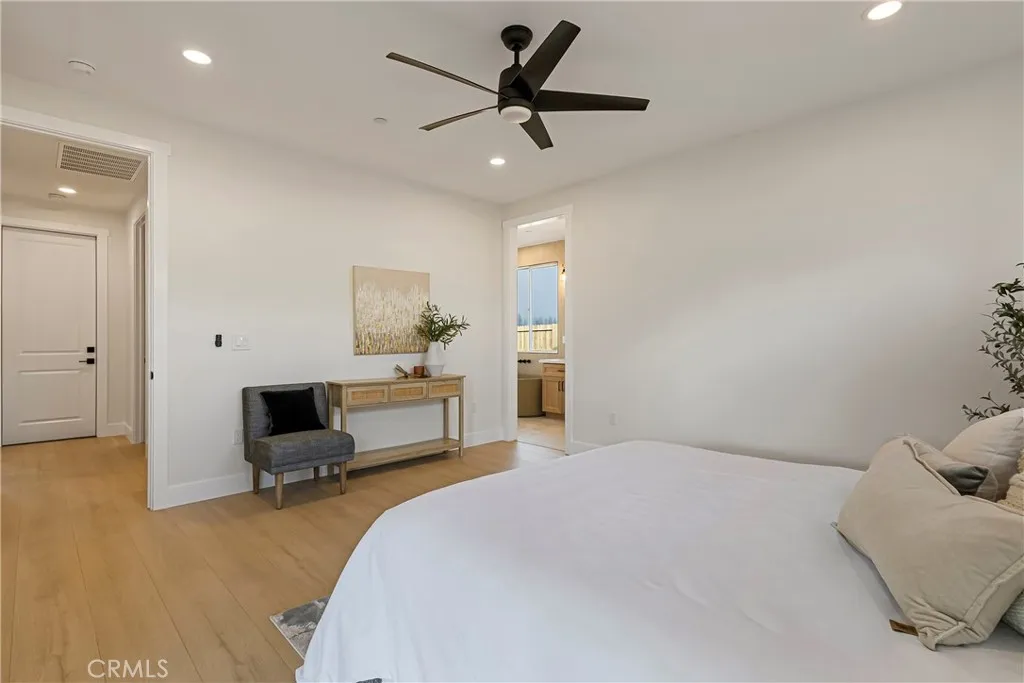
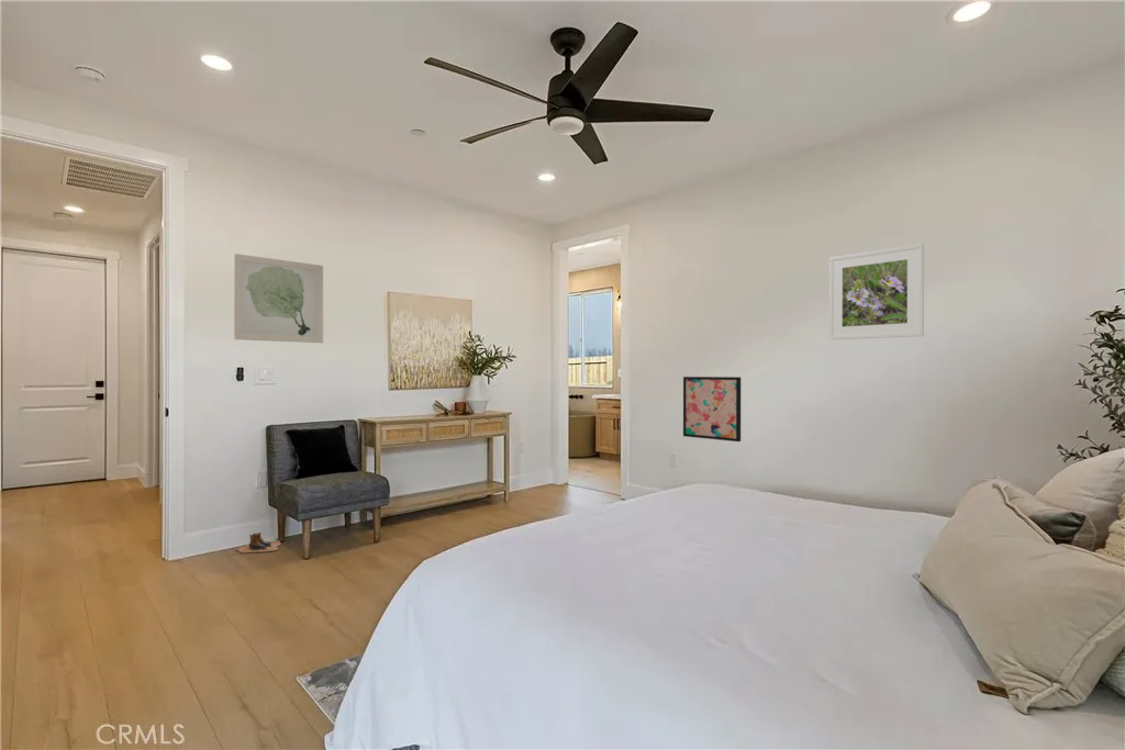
+ boots (260, 540)
+ wall art (711, 407)
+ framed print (873, 294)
+ wall art (280, 300)
